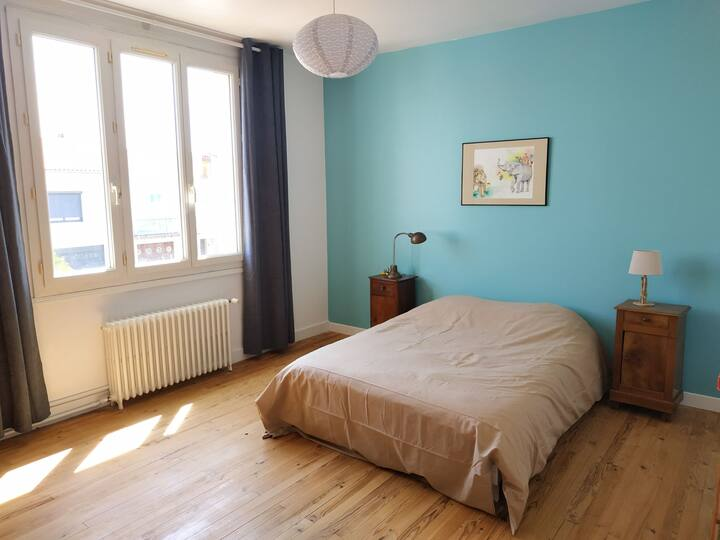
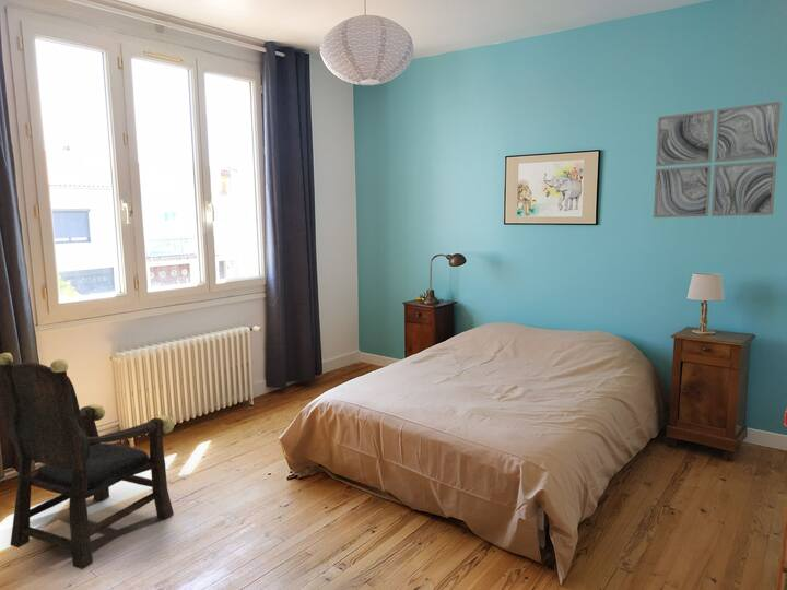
+ armchair (87, 438)
+ wall art (714, 165)
